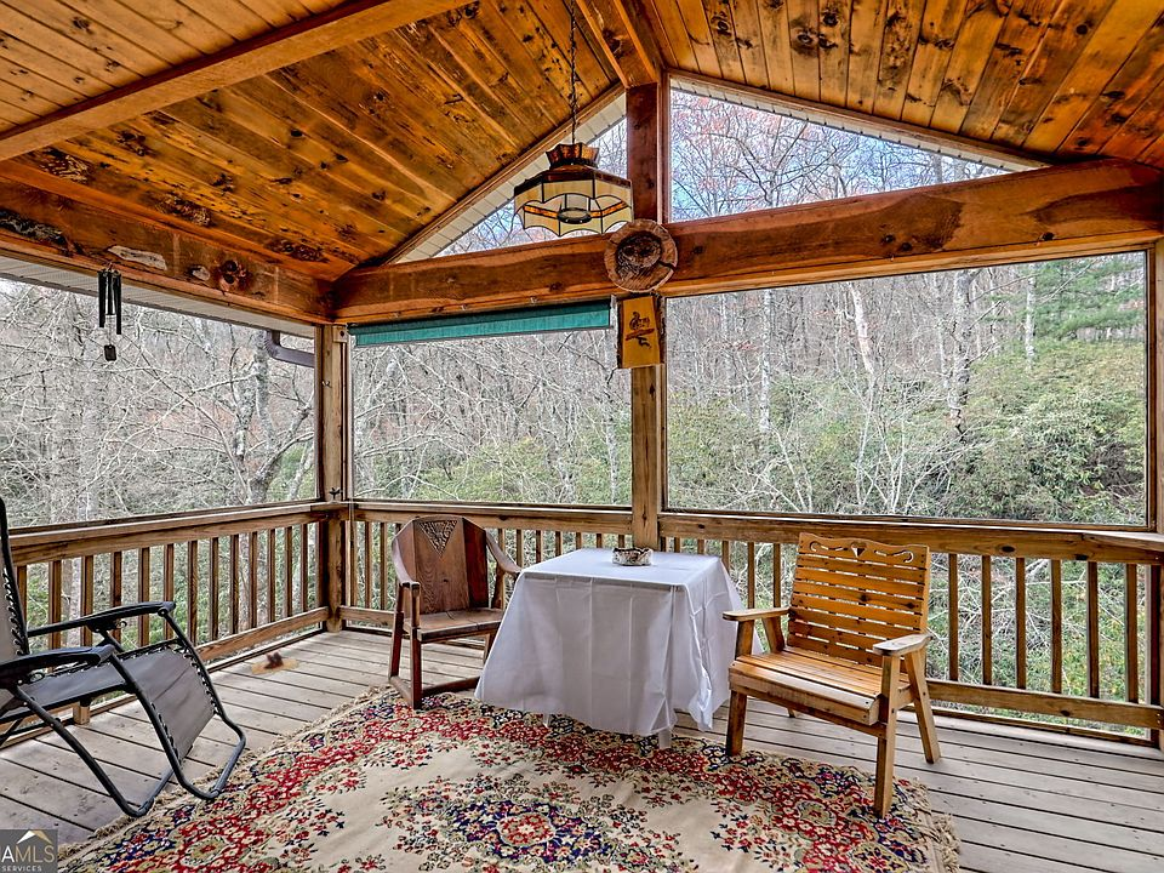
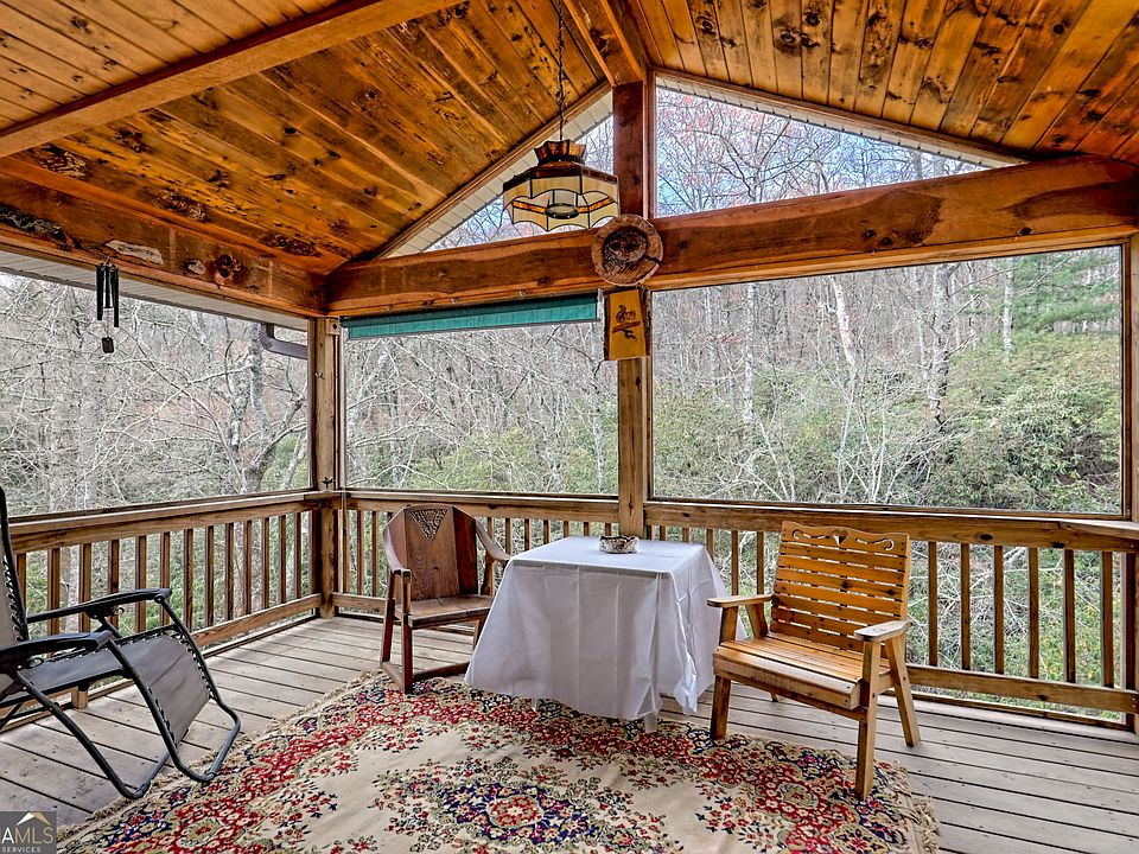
- slippers (274, 658)
